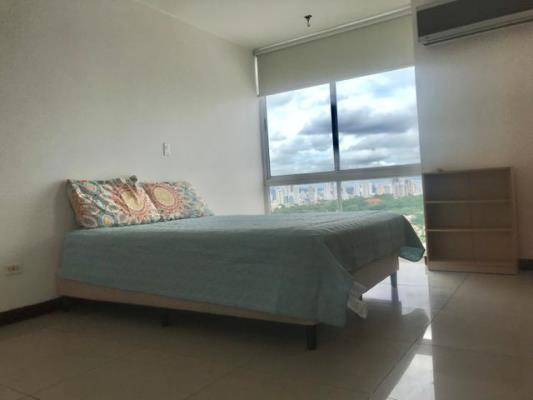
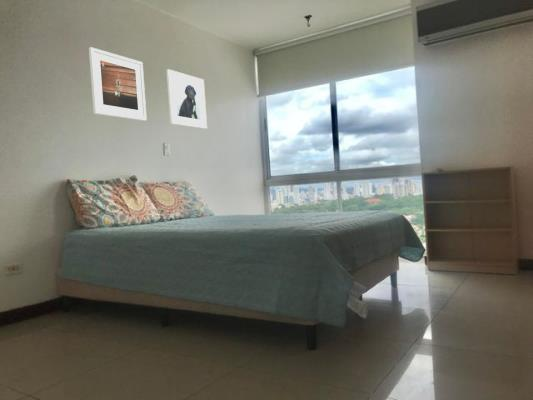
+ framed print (187, 100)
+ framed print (119, 86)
